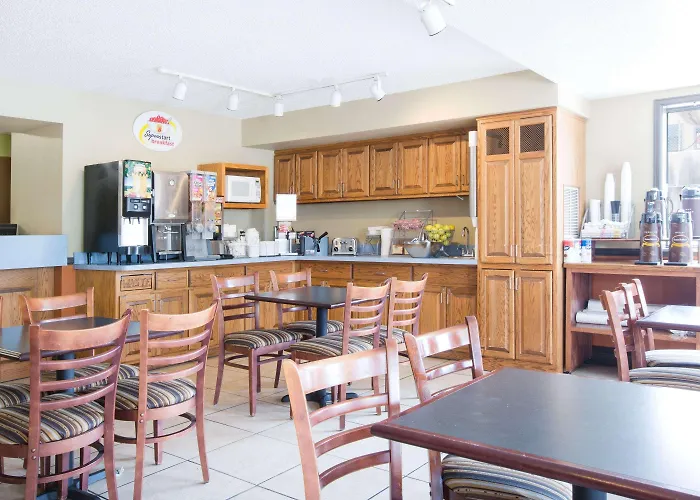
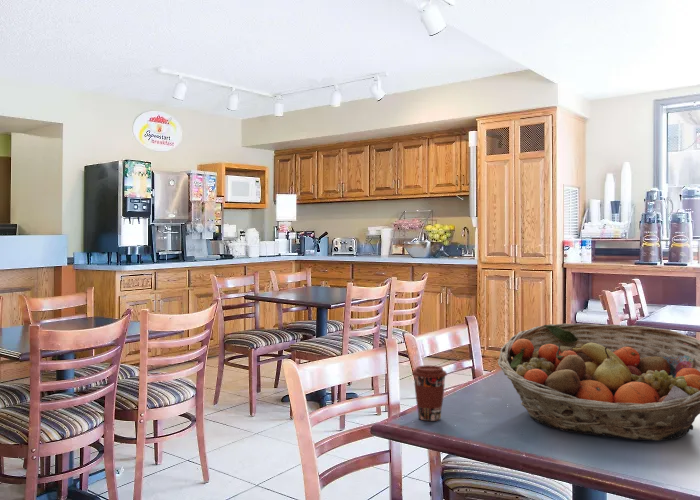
+ coffee cup (429, 392)
+ fruit basket (605, 375)
